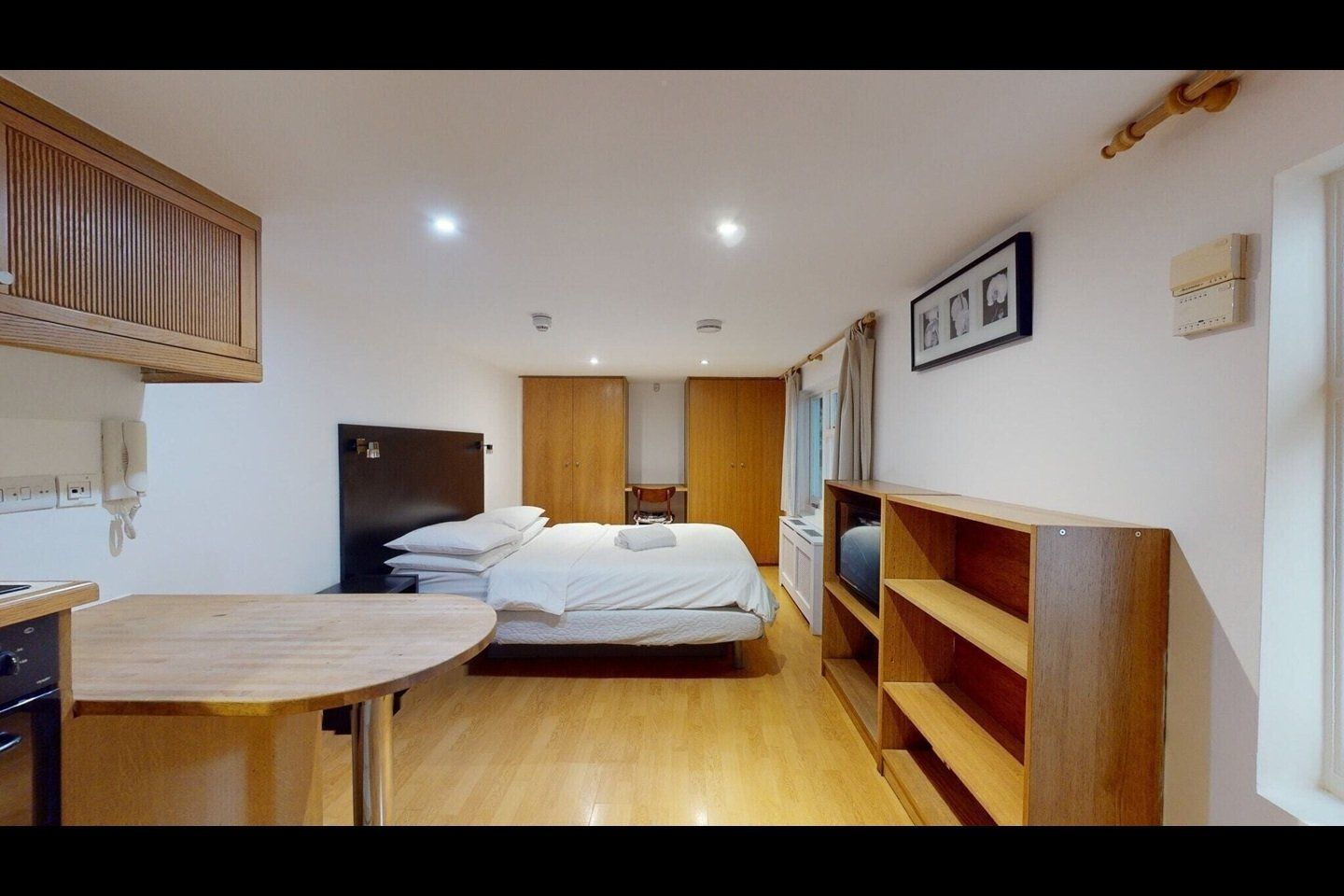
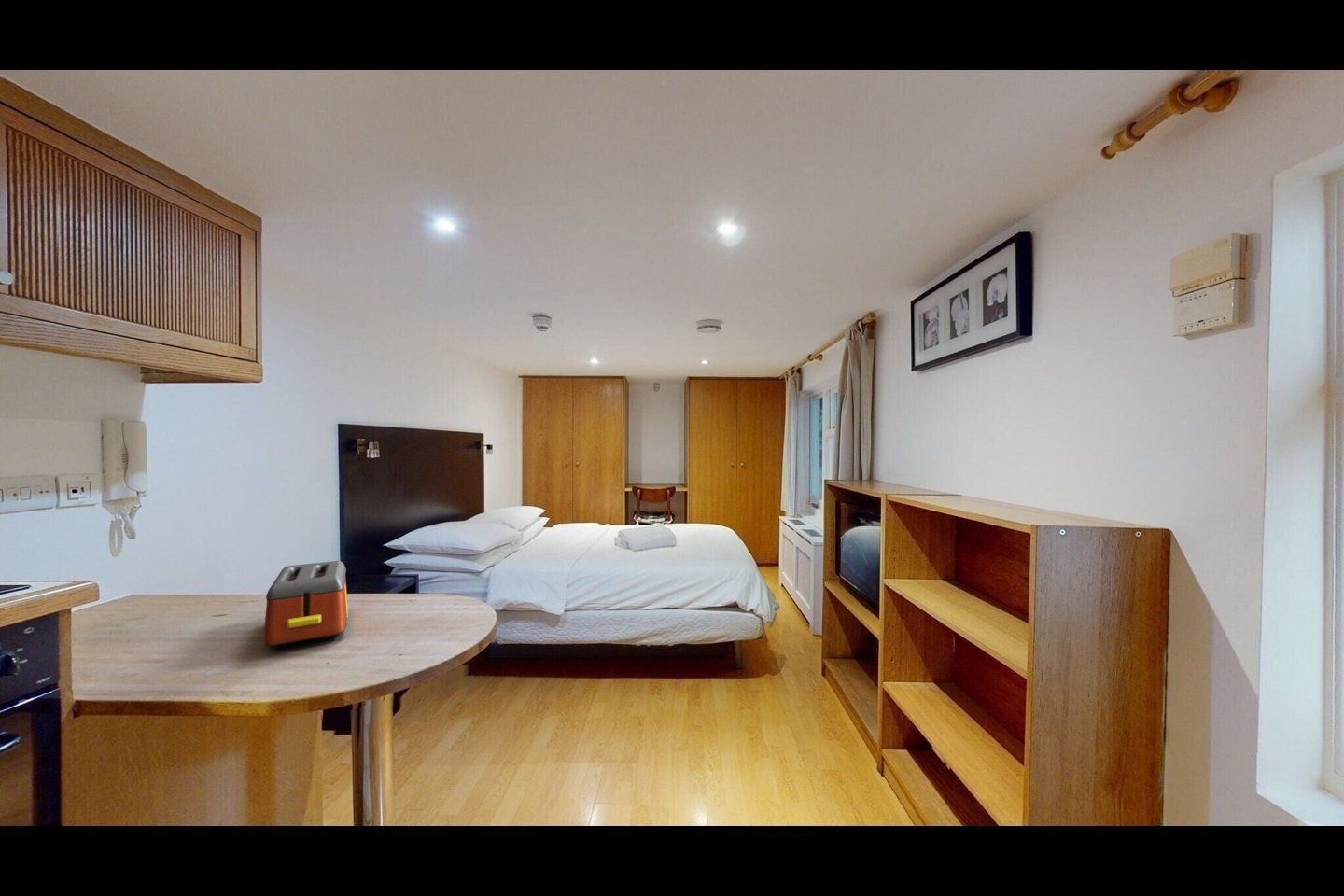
+ toaster (309, 600)
